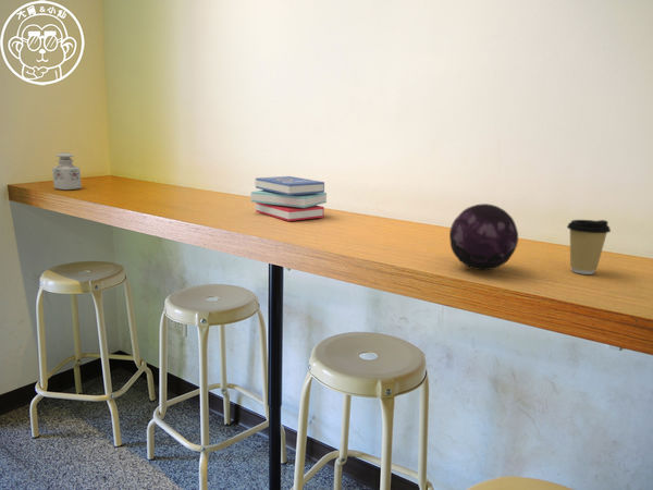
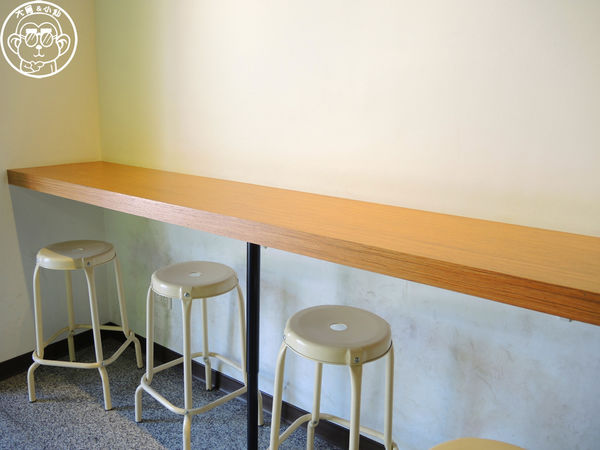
- coffee cup (586, 245)
- decorative bottle (65, 170)
- book (288, 197)
- decorative orb (483, 236)
